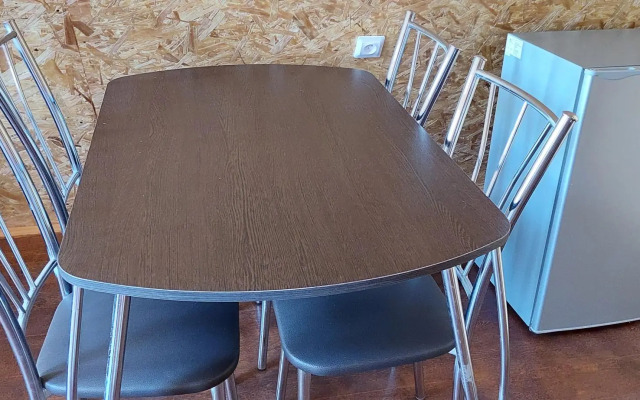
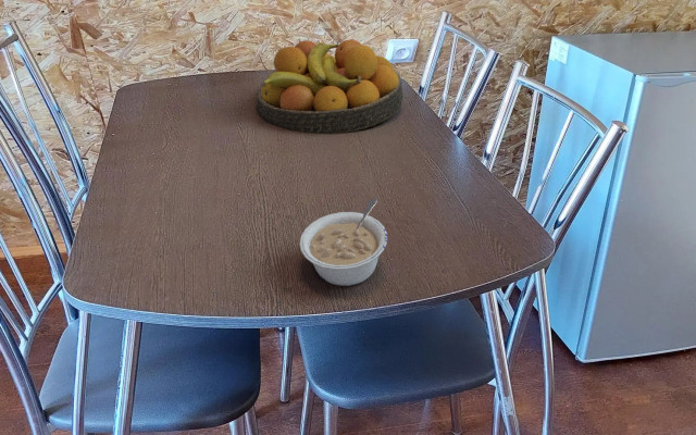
+ legume (344, 247)
+ fruit bowl (327, 75)
